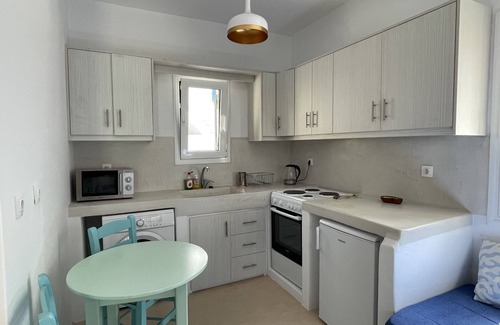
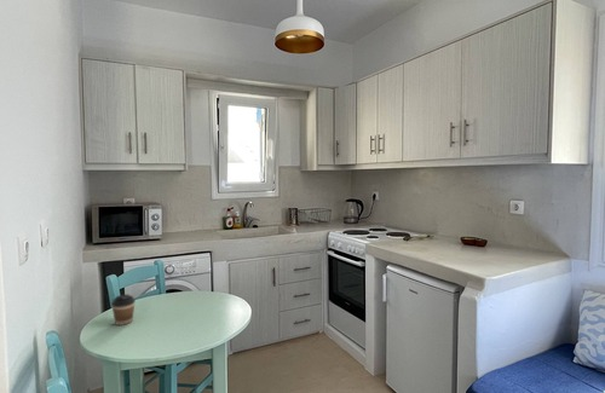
+ coffee cup (123, 307)
